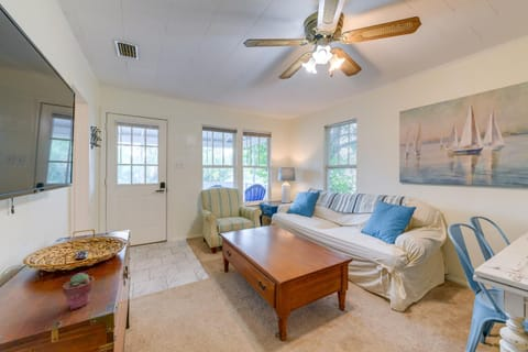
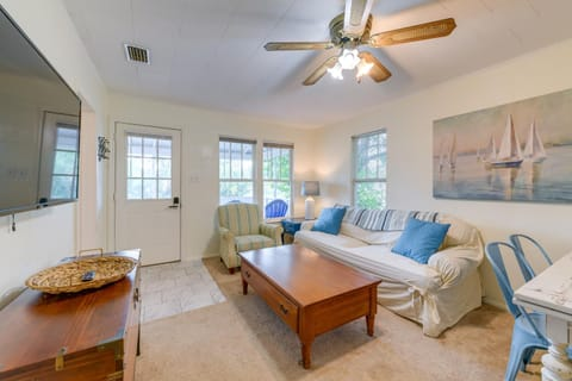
- potted succulent (78, 288)
